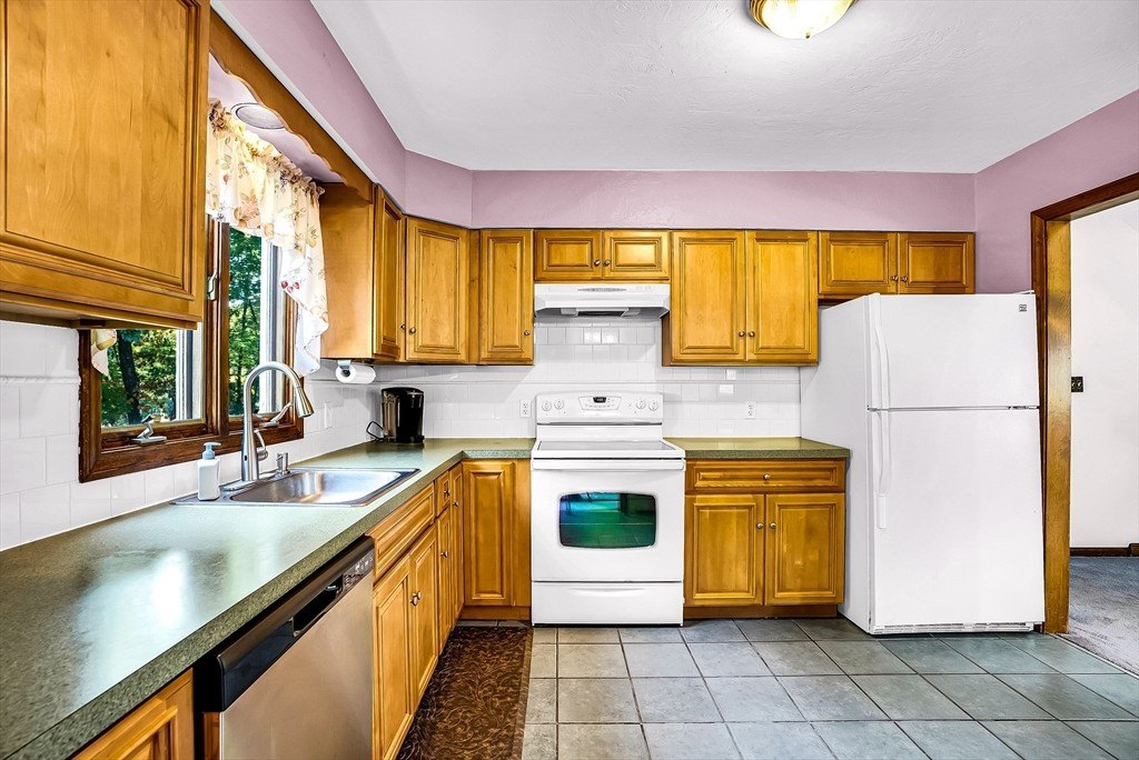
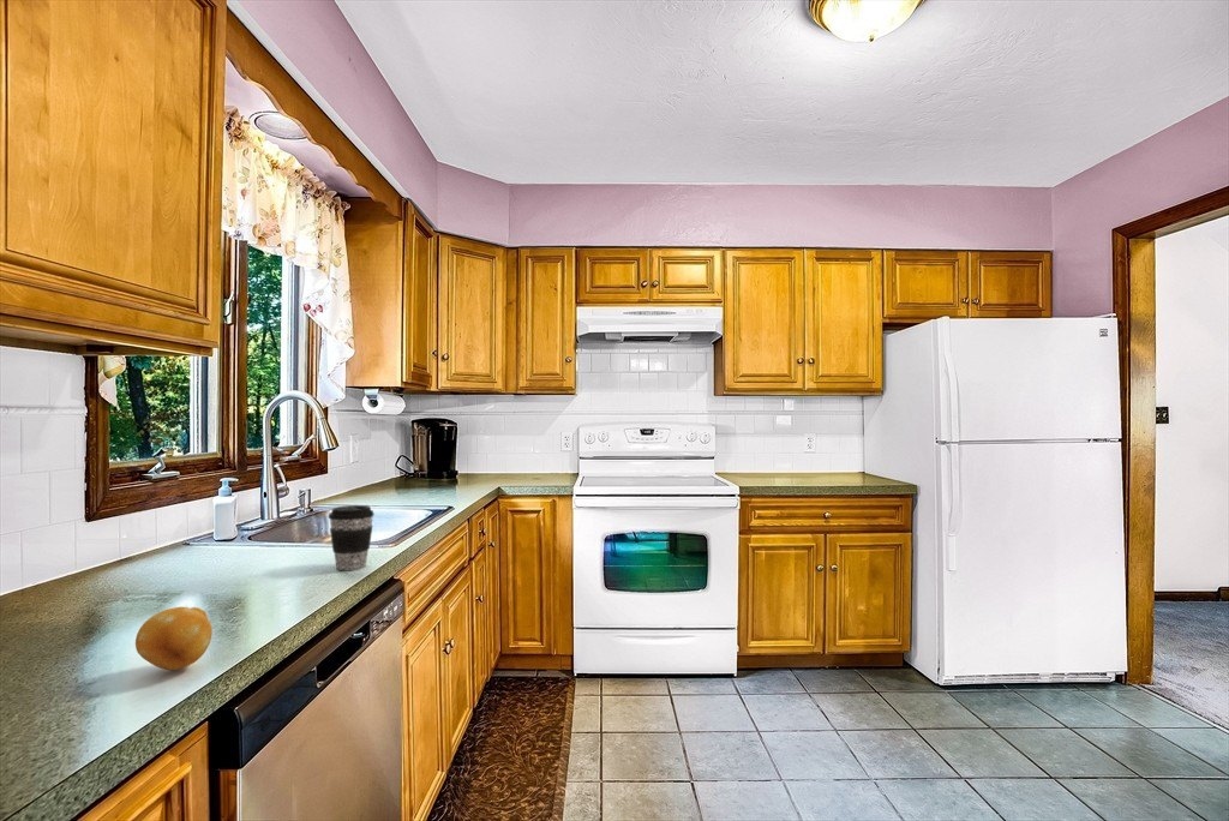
+ fruit (175, 639)
+ coffee cup (350, 537)
